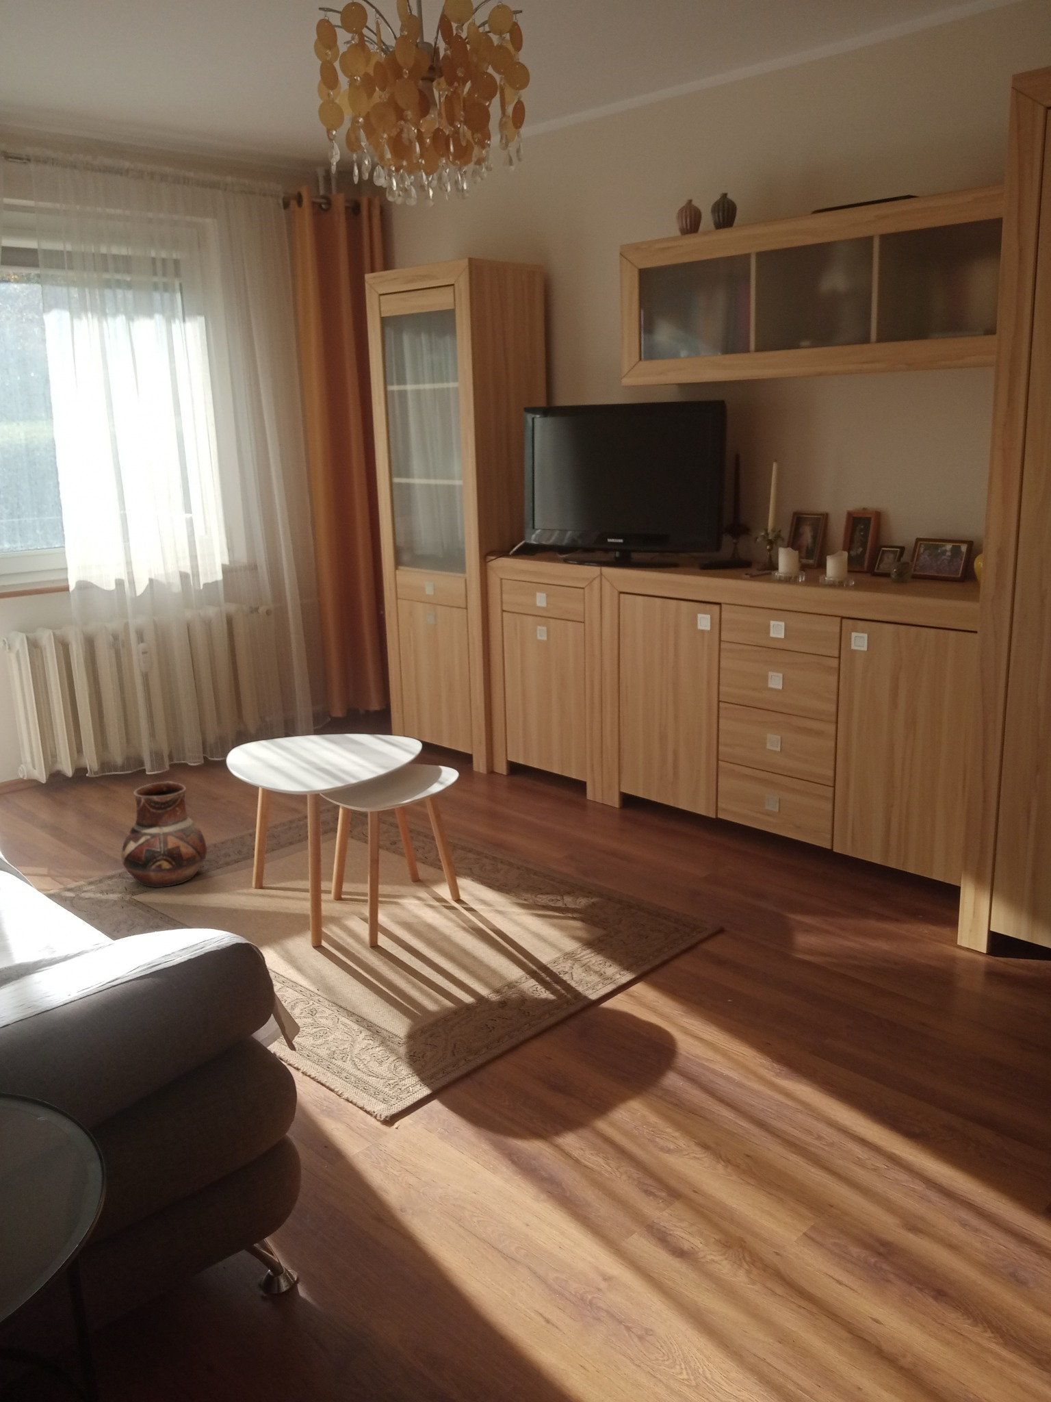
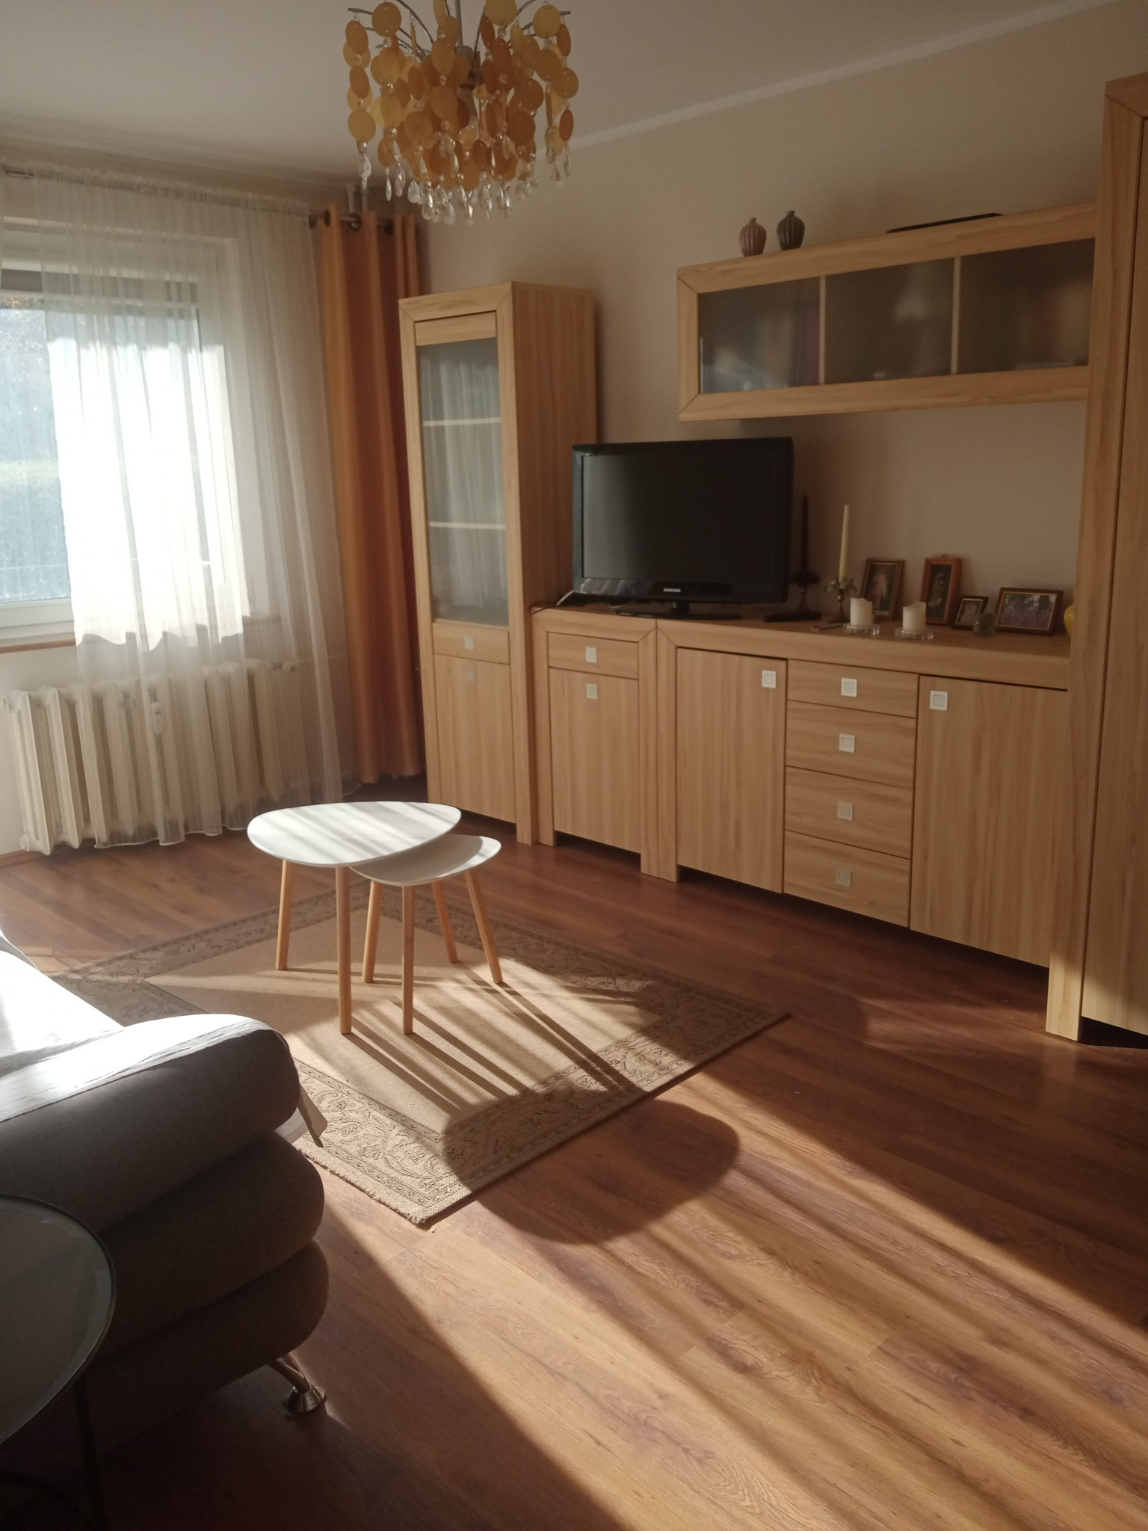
- ceramic pot (162, 833)
